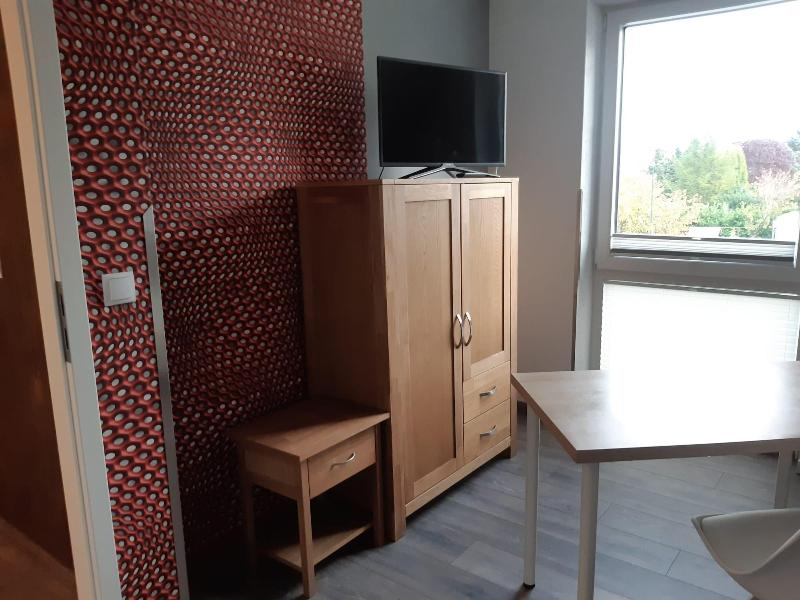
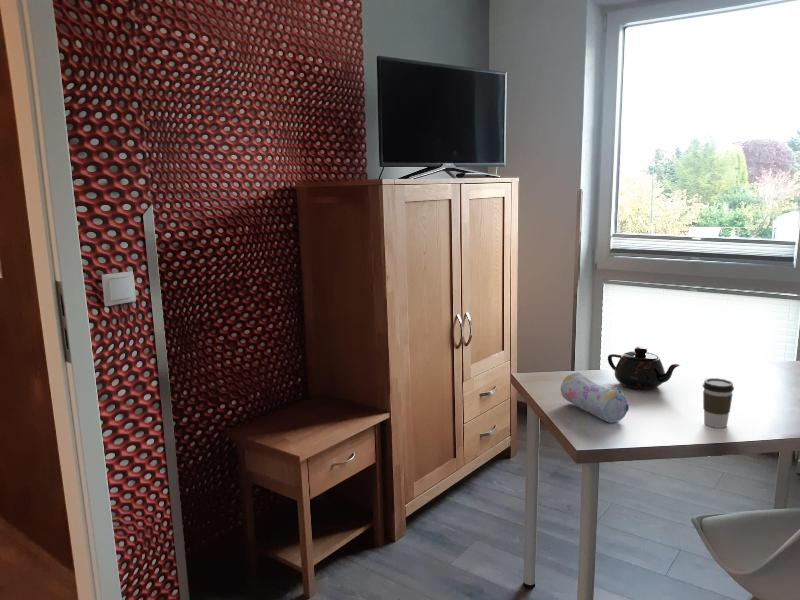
+ coffee cup (717, 403)
+ pencil case (593, 396)
+ teapot (642, 366)
